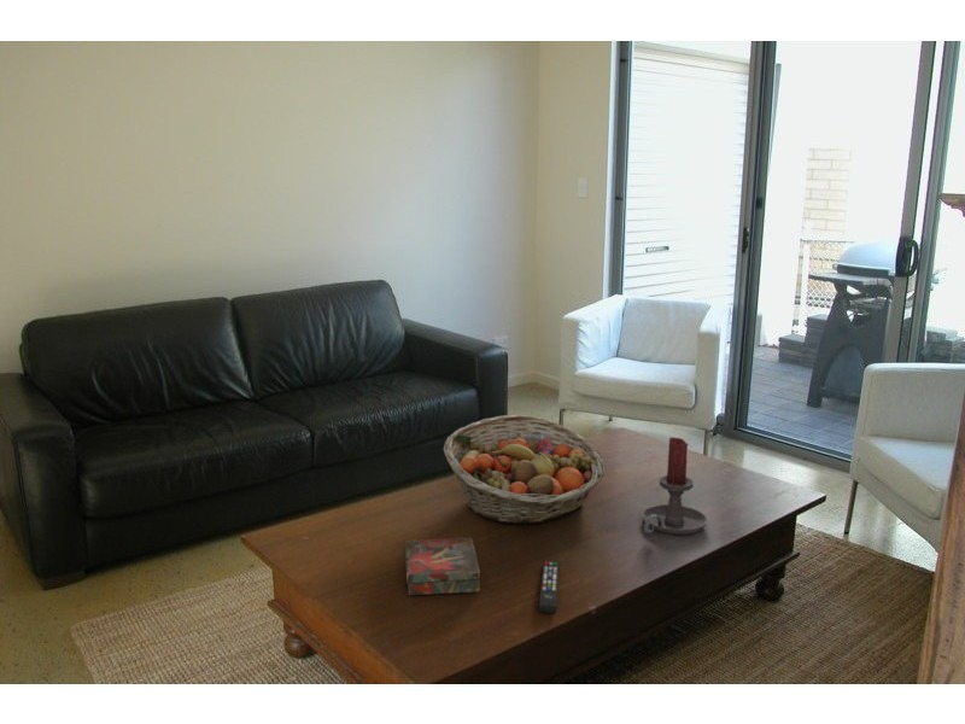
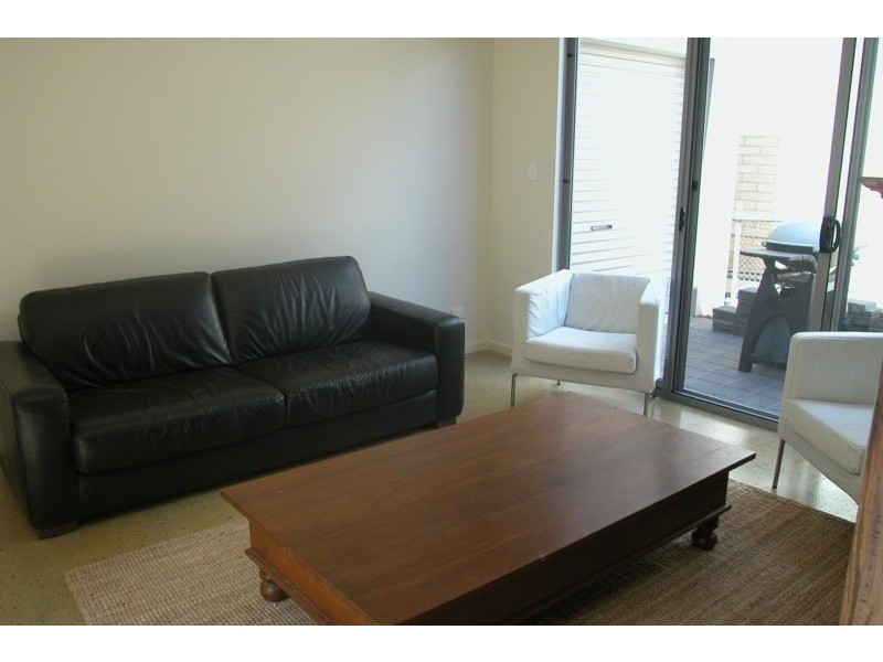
- candle holder (671, 484)
- remote control (549, 585)
- book (440, 565)
- fruit basket (524, 467)
